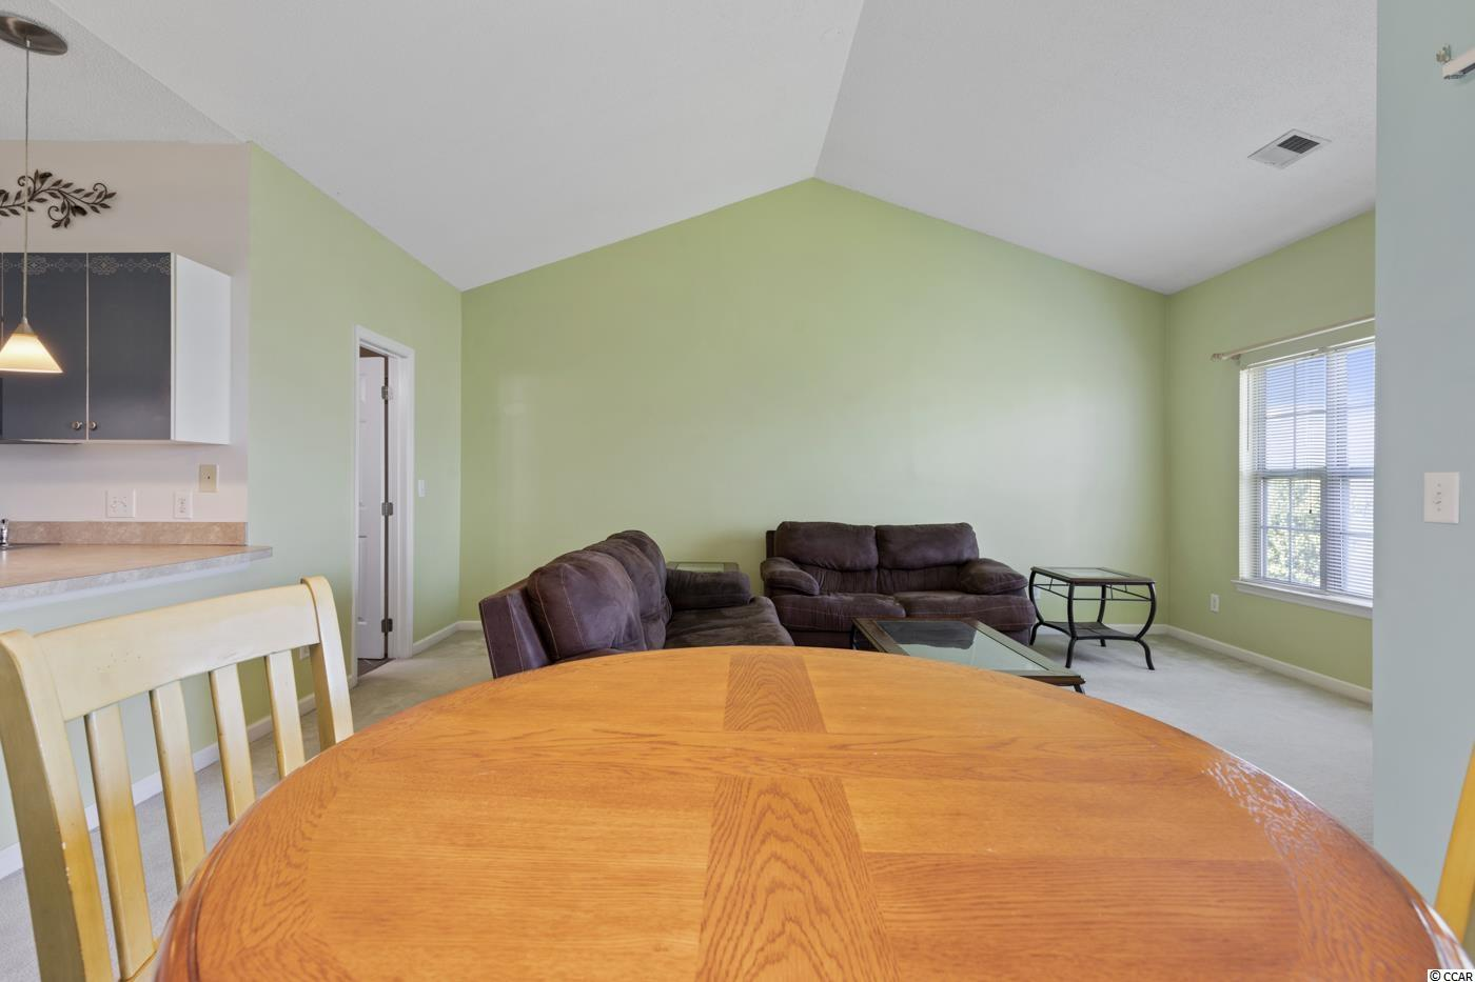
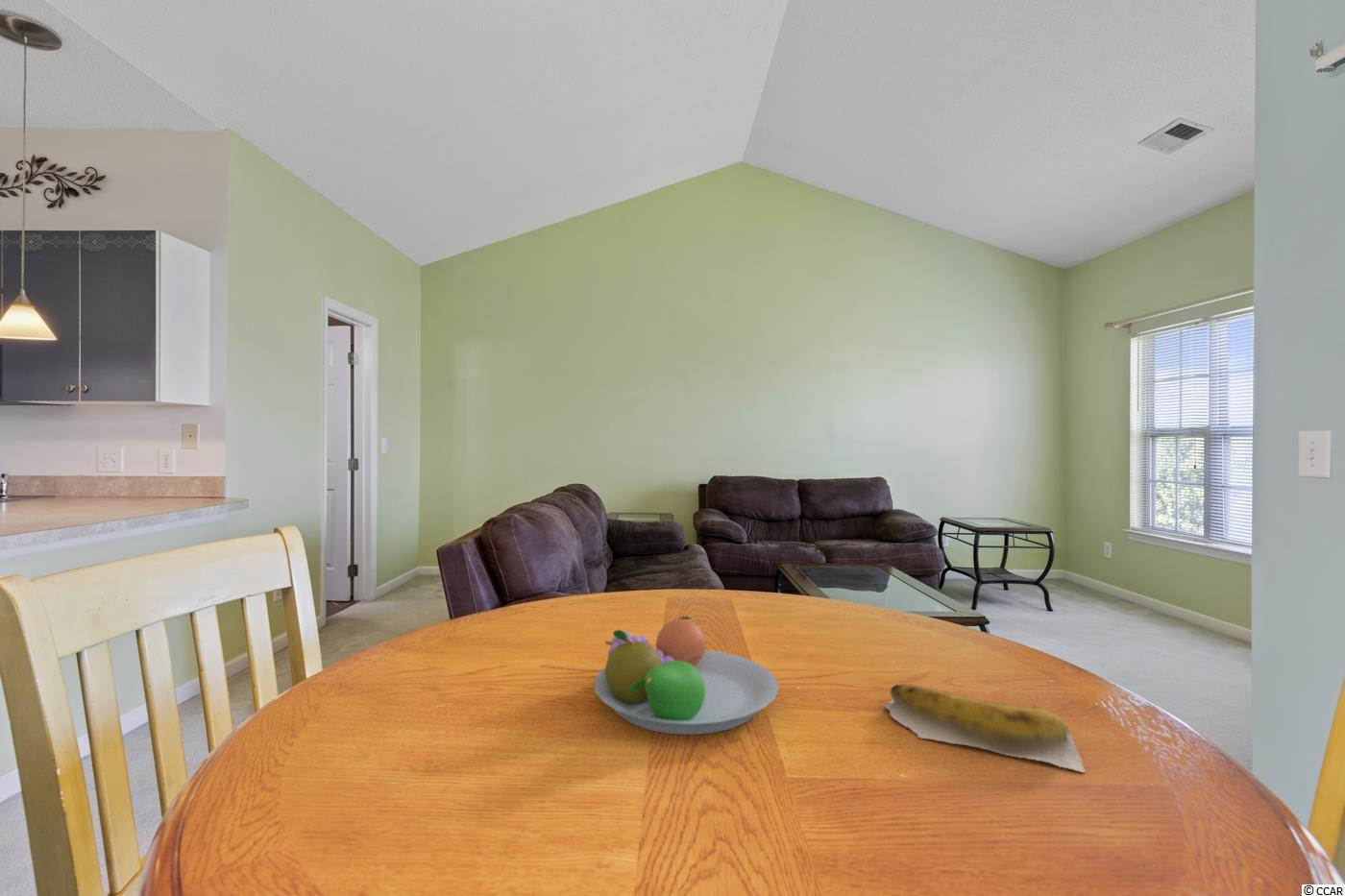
+ banana (985, 713)
+ fruit bowl (680, 665)
